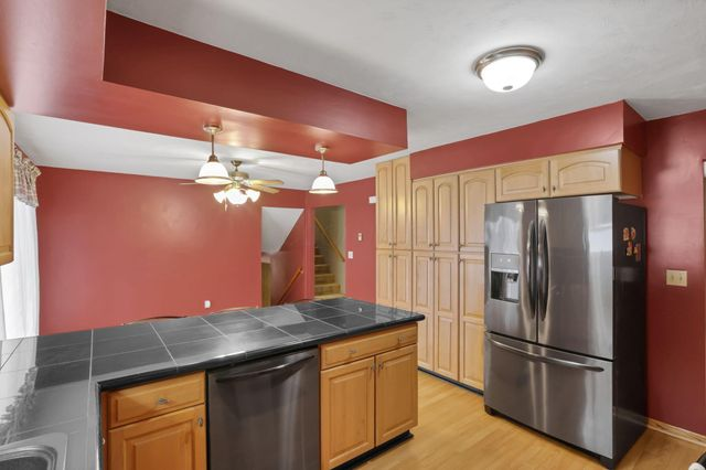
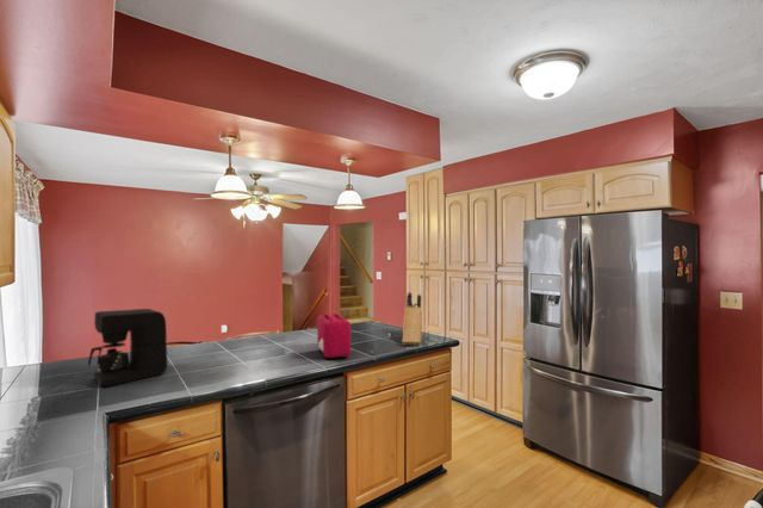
+ coffee maker (124, 343)
+ toaster (331, 335)
+ knife block (412, 316)
